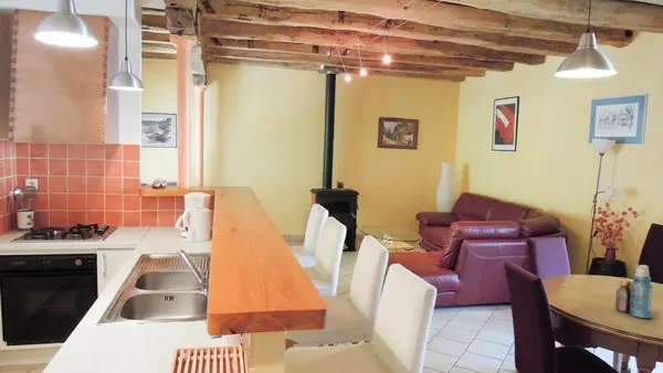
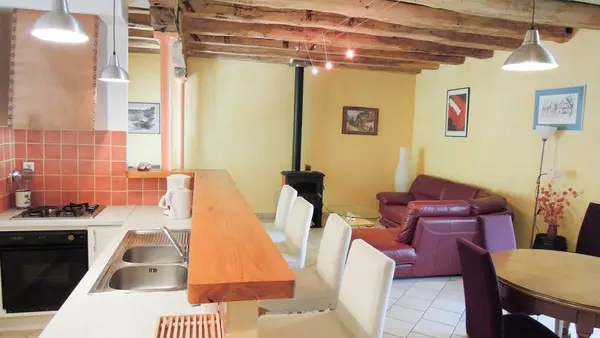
- bottle (634, 288)
